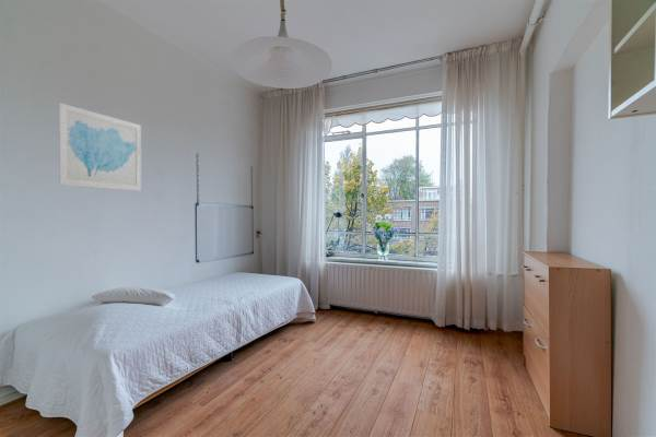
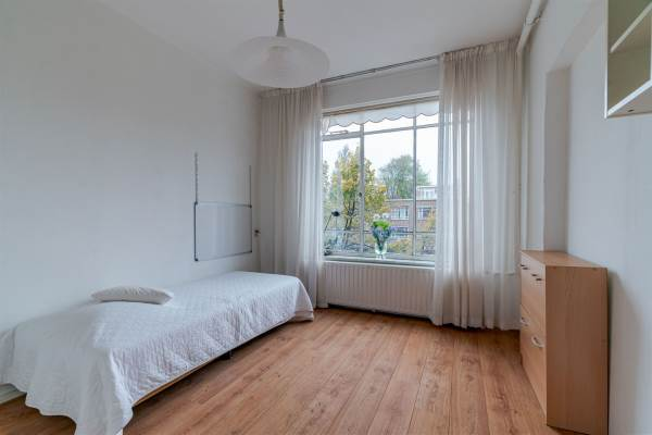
- wall art (104, 151)
